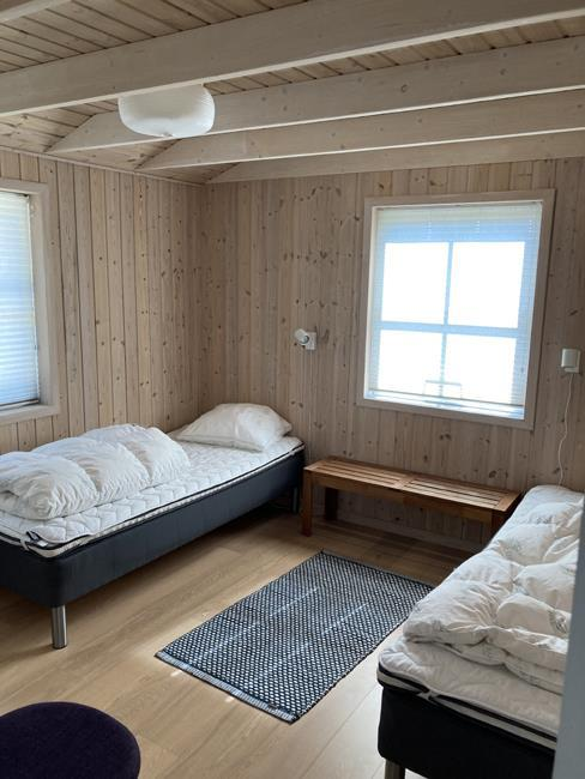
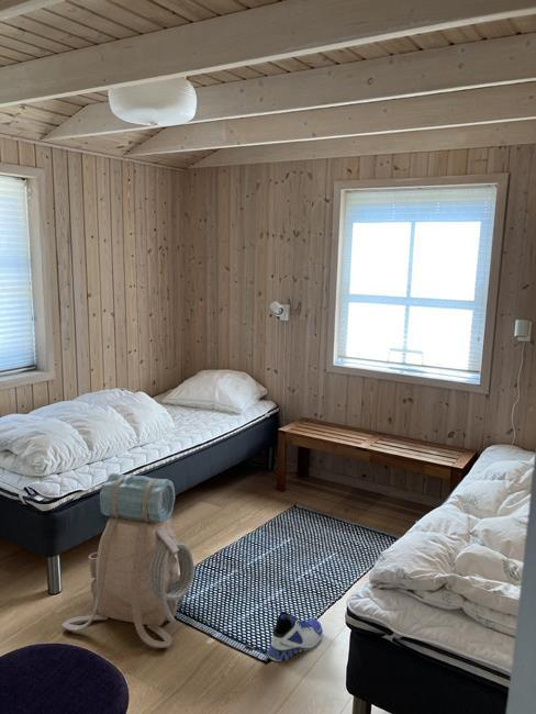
+ sneaker (297, 629)
+ backpack (134, 548)
